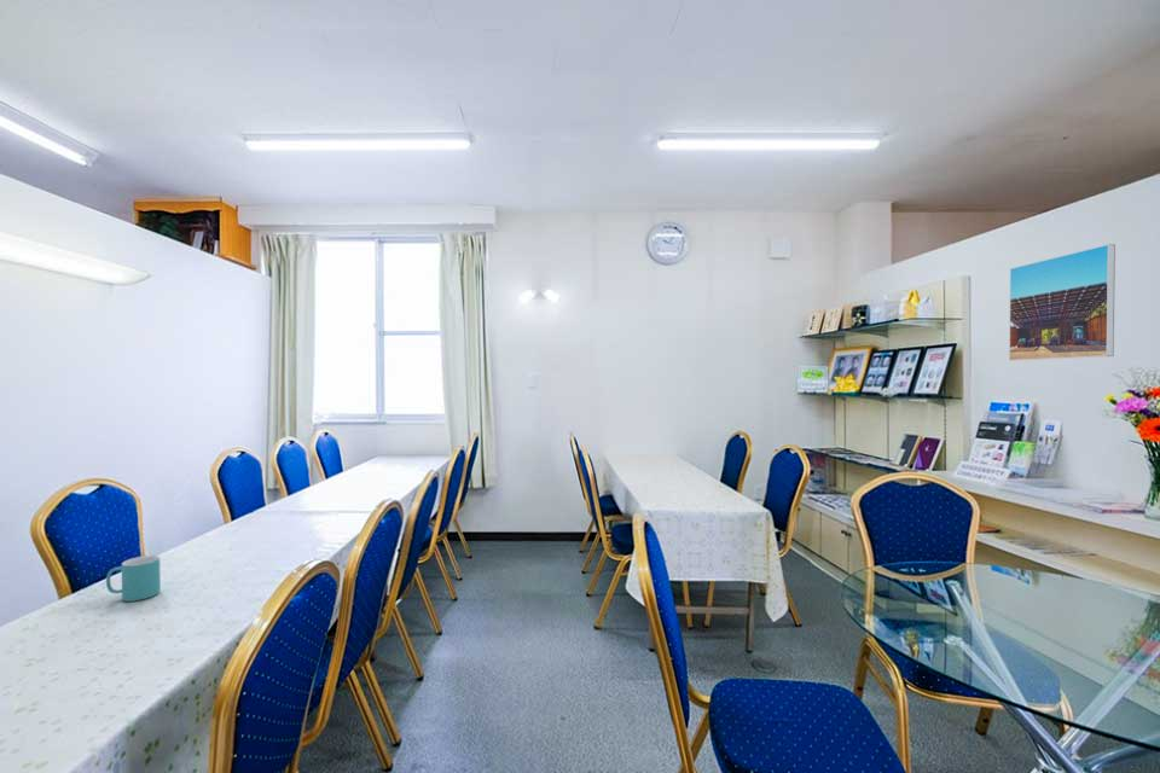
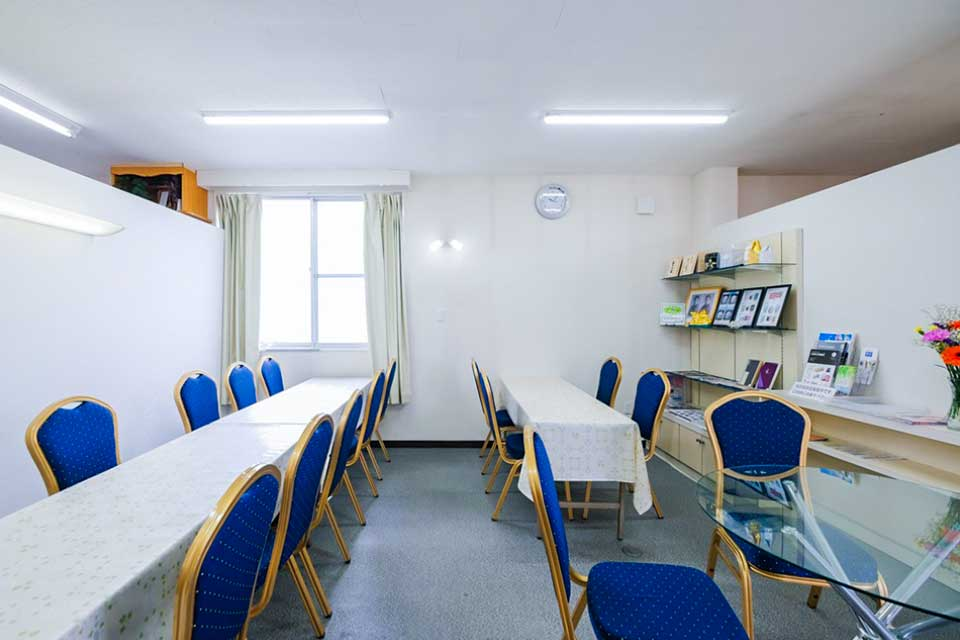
- mug (133, 579)
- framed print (1056, 308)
